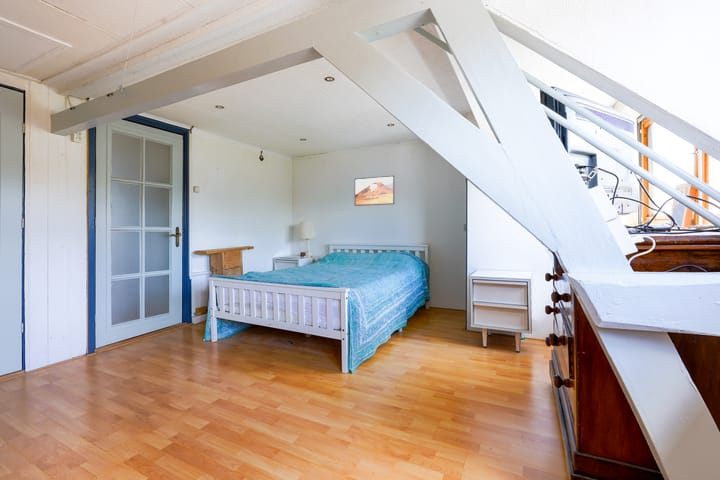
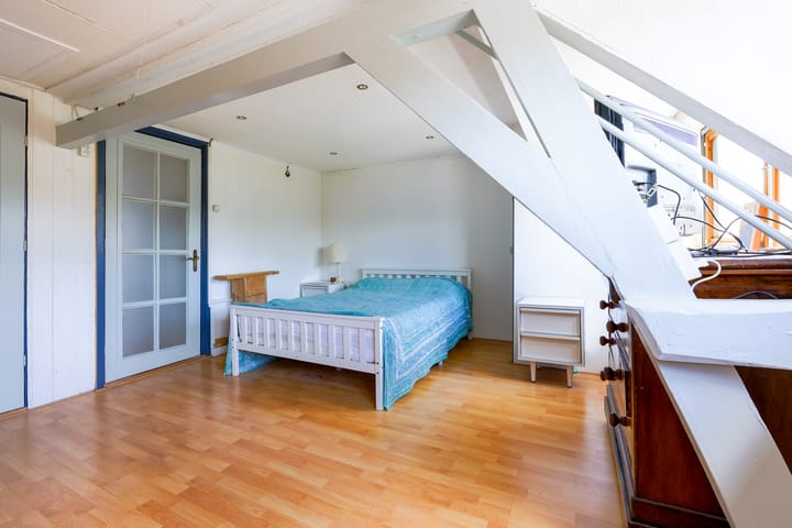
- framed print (373, 191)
